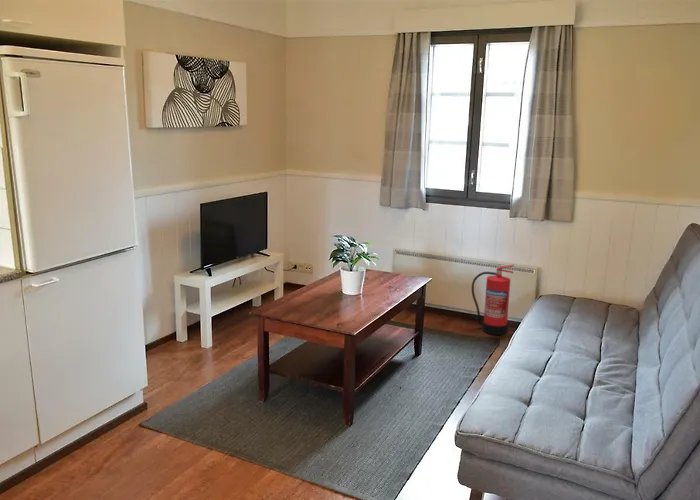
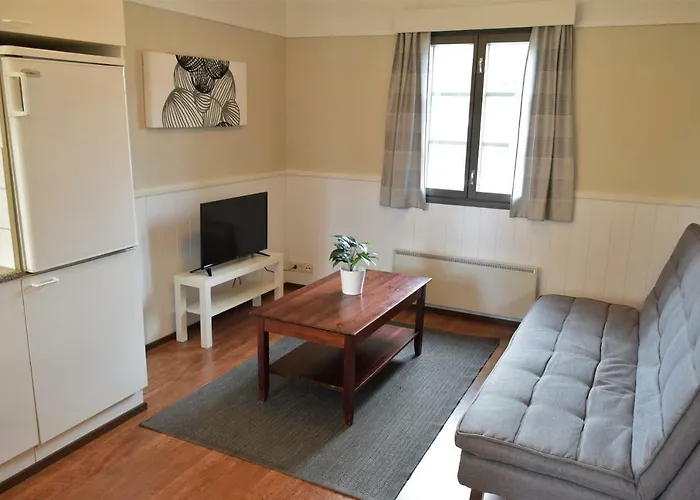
- fire extinguisher (490, 296)
